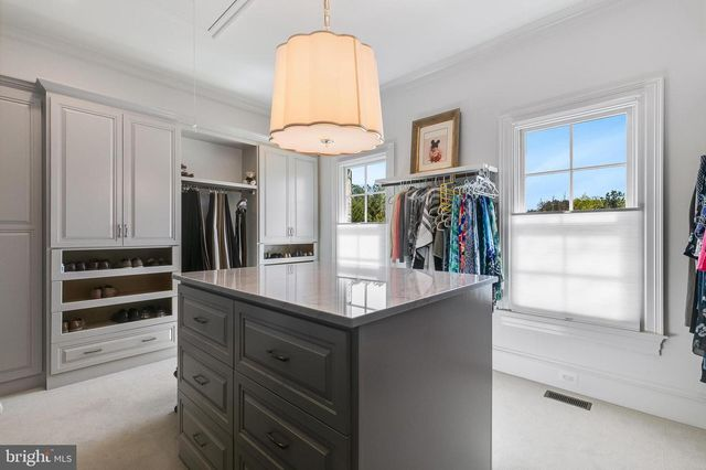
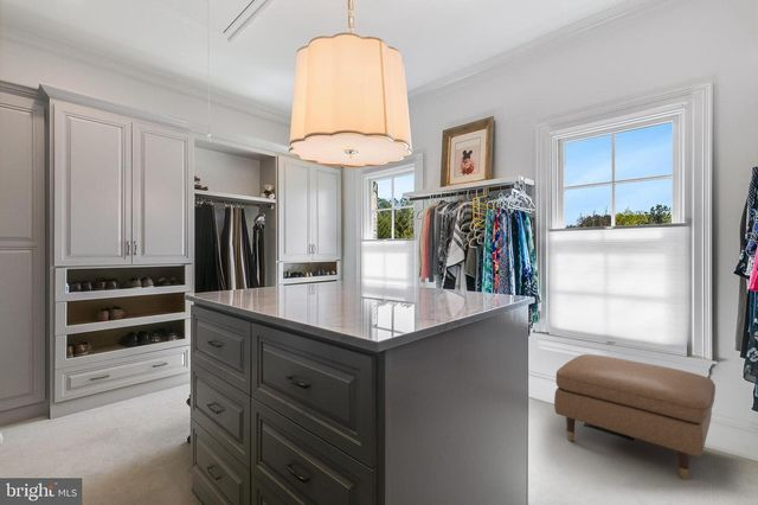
+ ottoman (631, 405)
